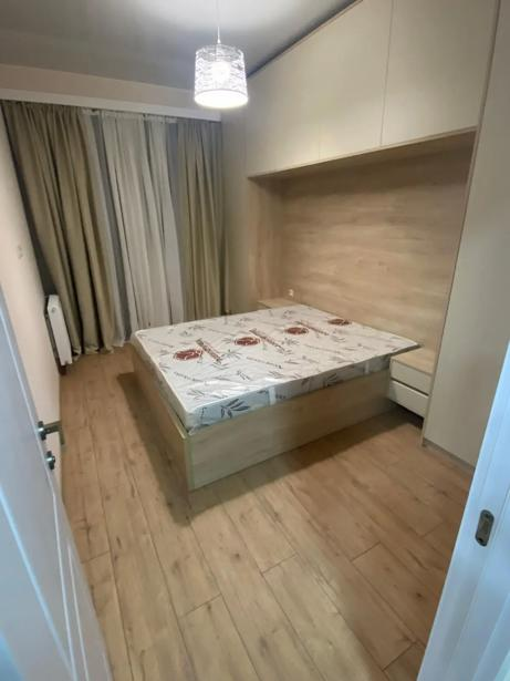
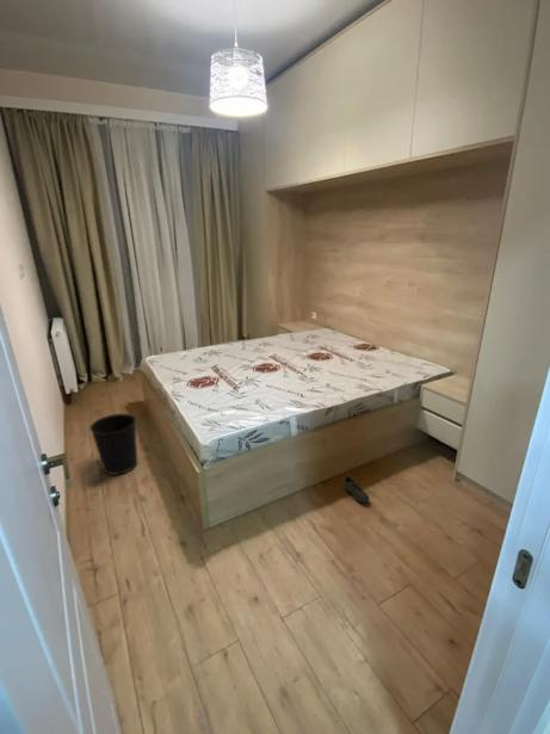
+ wastebasket (117, 444)
+ shoe (354, 487)
